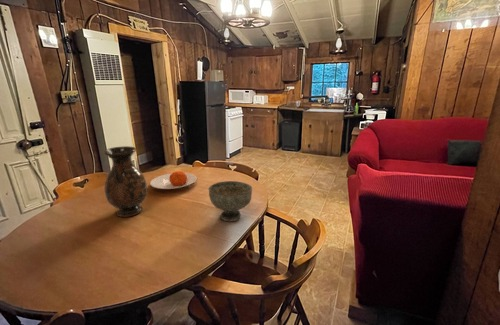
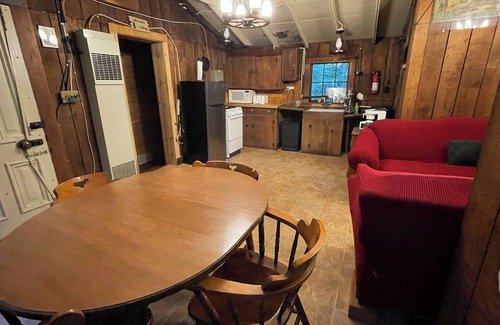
- vase (125, 181)
- bowl (230, 201)
- plate (173, 178)
